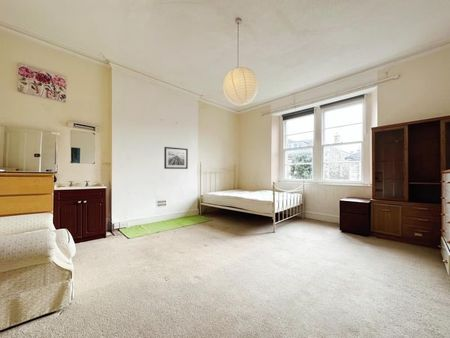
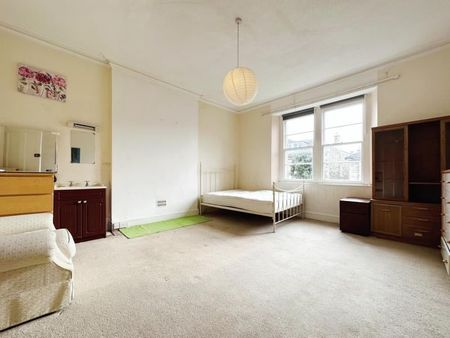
- wall art (176, 158)
